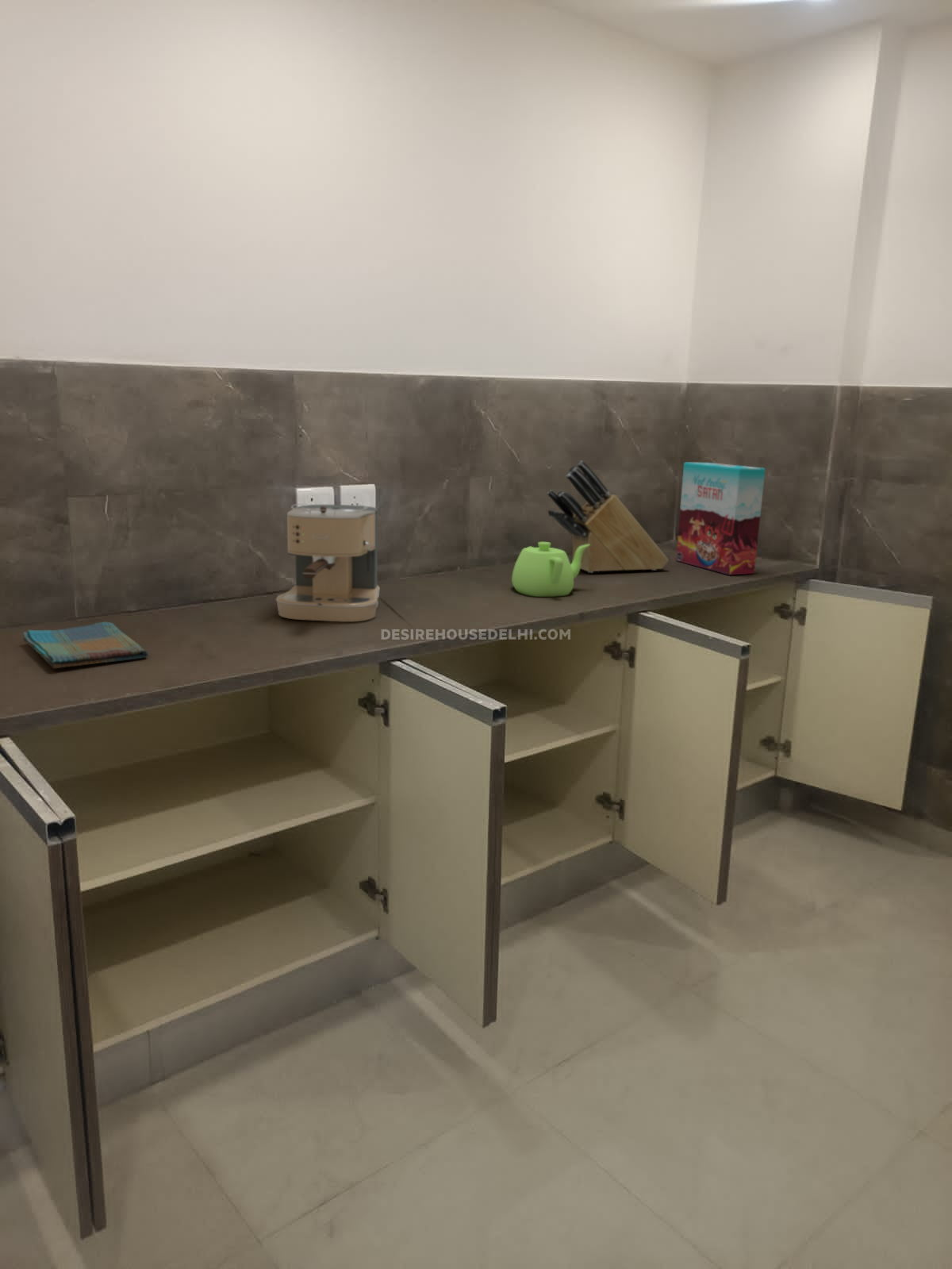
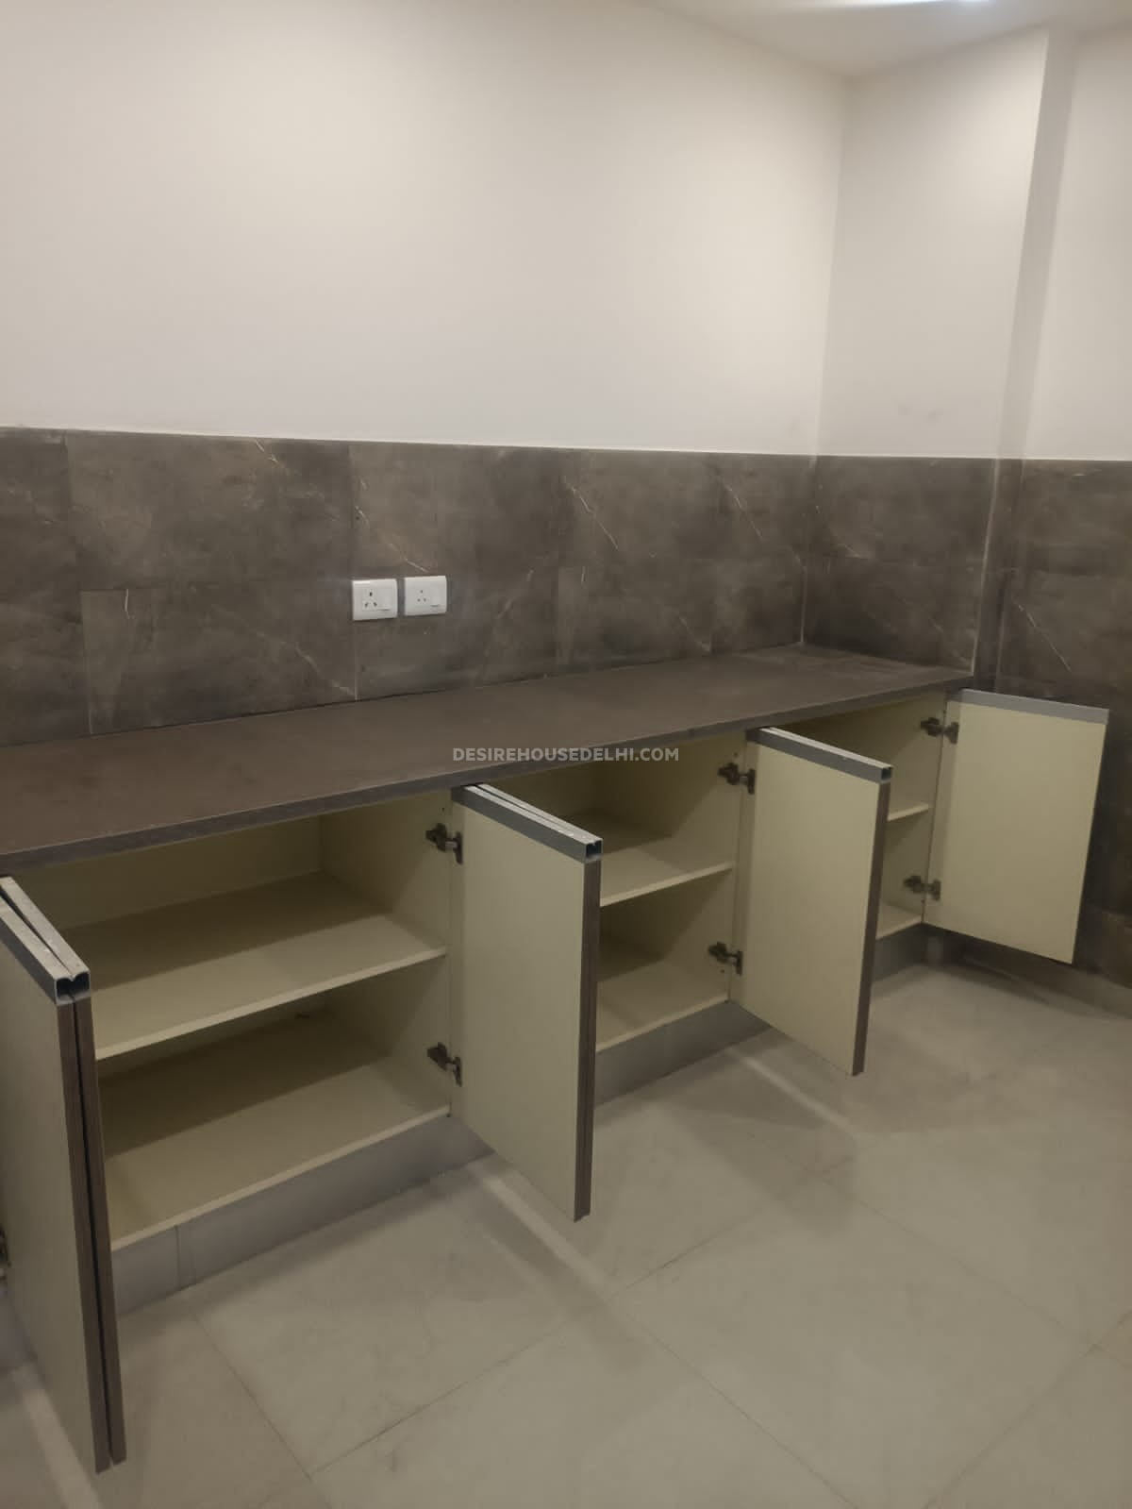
- knife block (608, 516)
- dish towel (84, 644)
- coffee maker (328, 559)
- teapot (552, 567)
- cereal box (718, 517)
